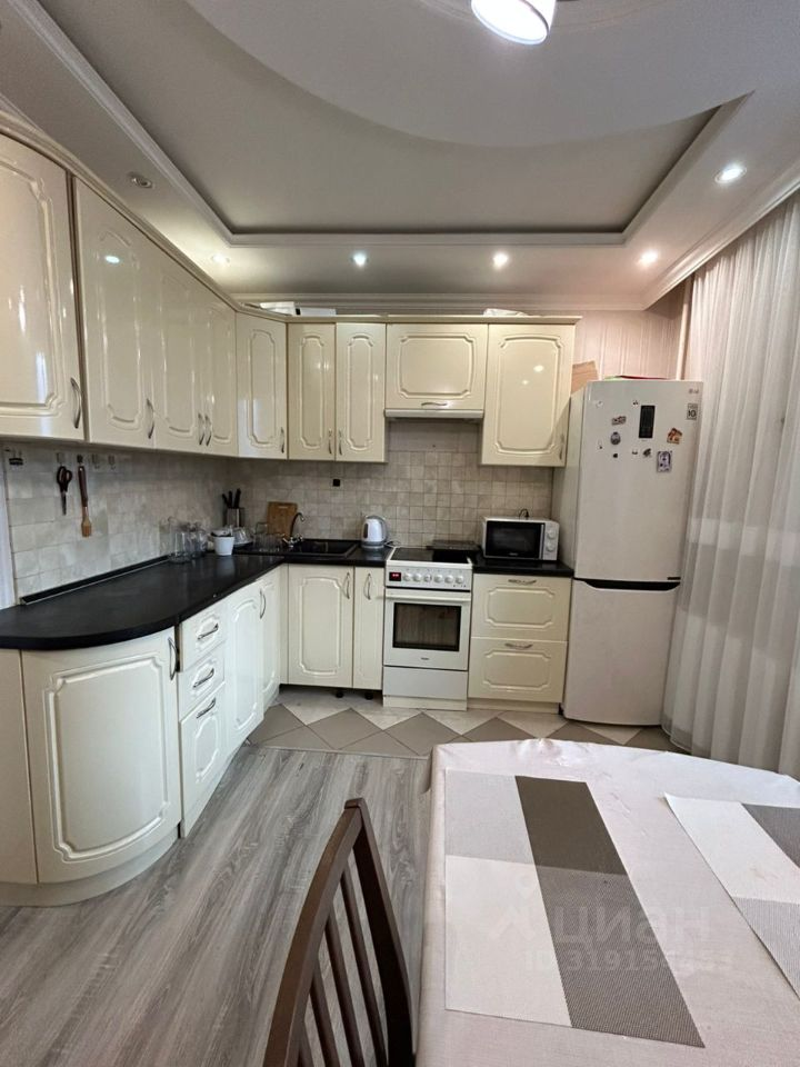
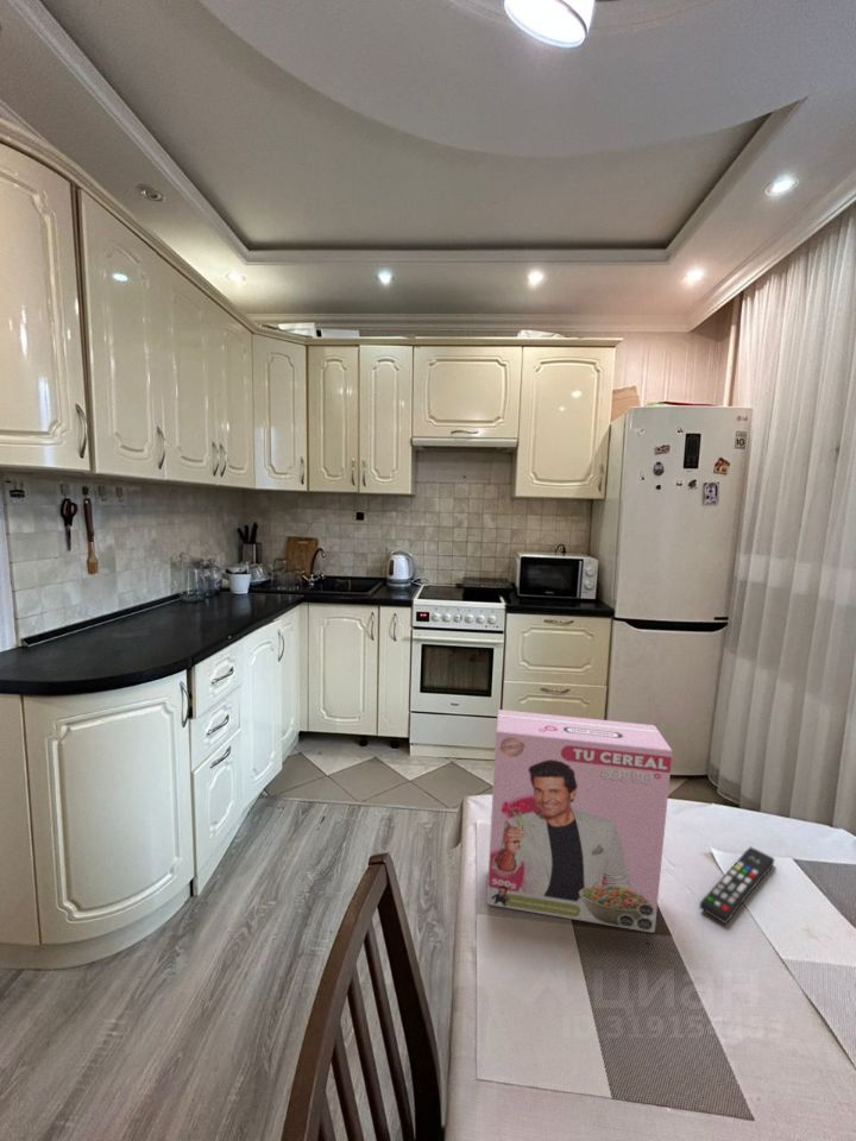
+ cereal box (571, 814)
+ remote control (739, 881)
